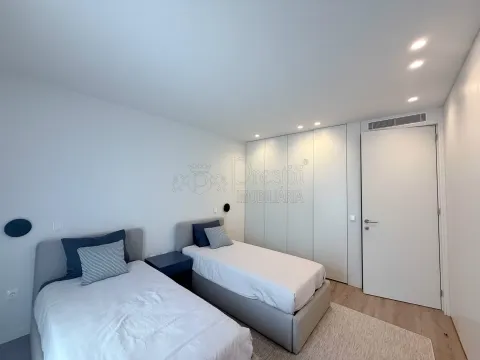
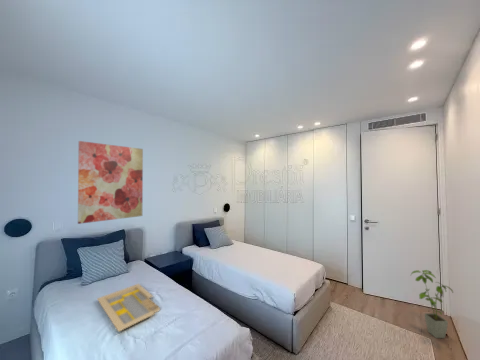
+ house plant (430, 302)
+ serving tray (130, 304)
+ wall art (113, 182)
